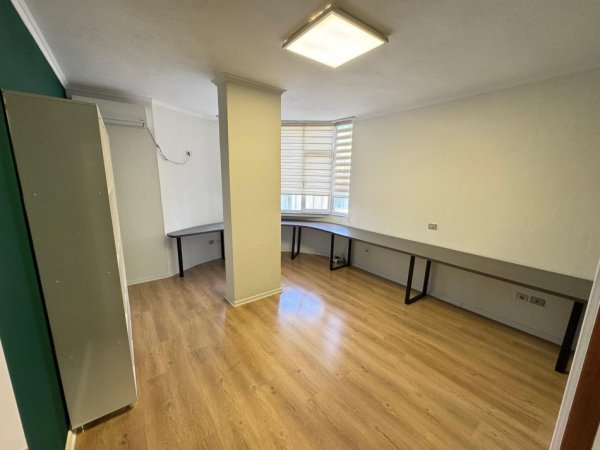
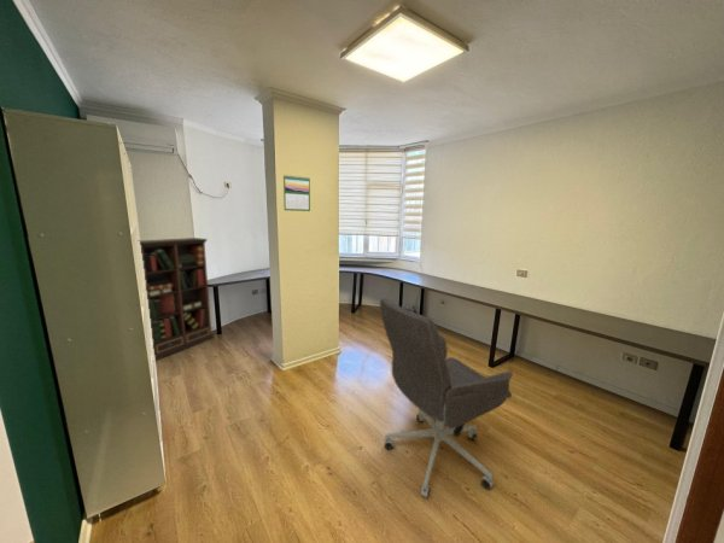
+ calendar (297, 193)
+ bookcase (175, 294)
+ office chair (440, 381)
